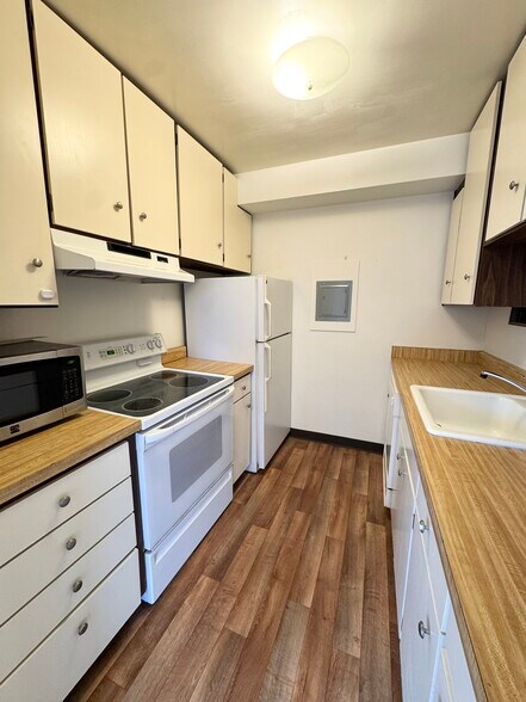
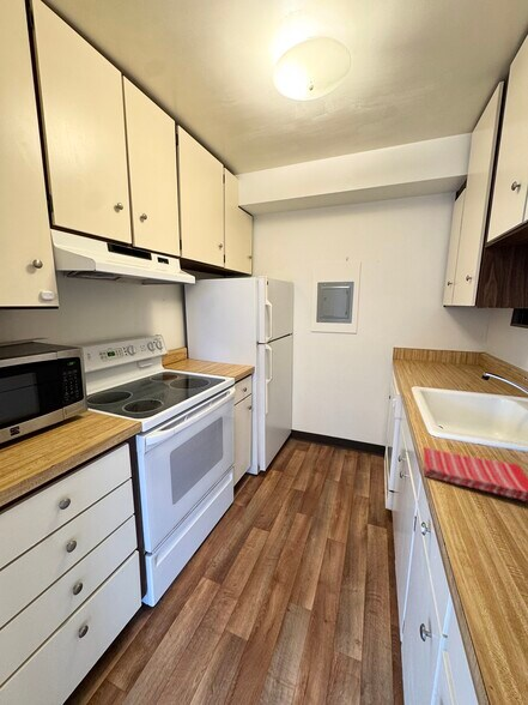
+ dish towel (473, 469)
